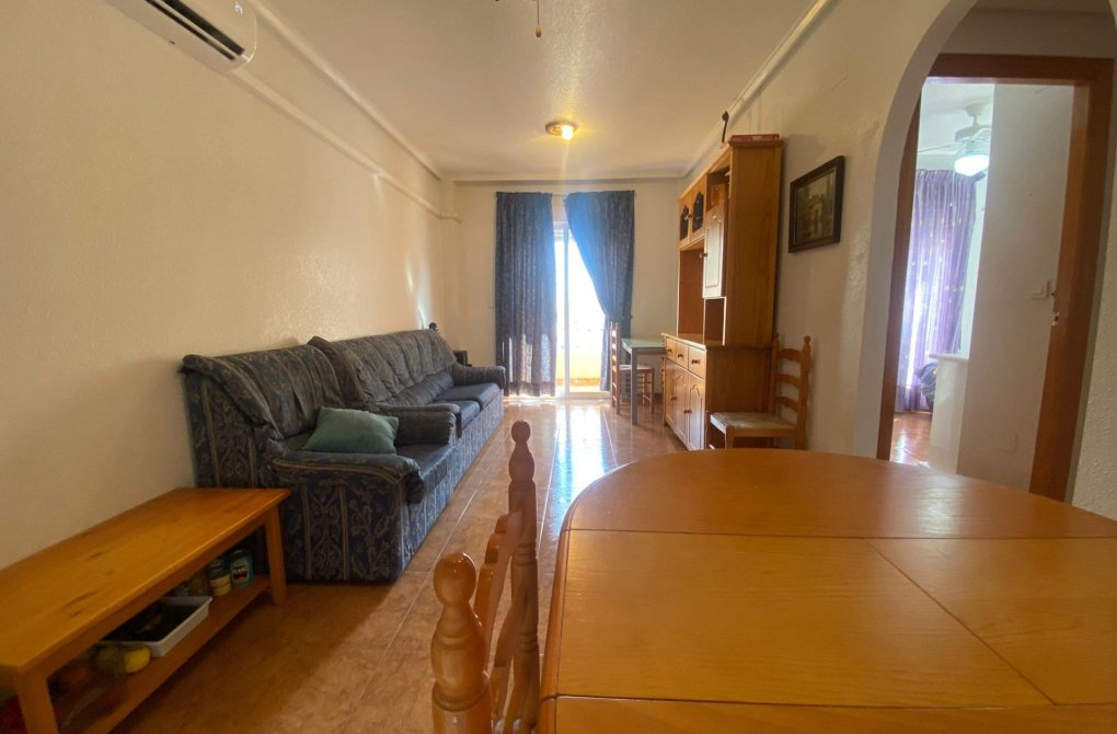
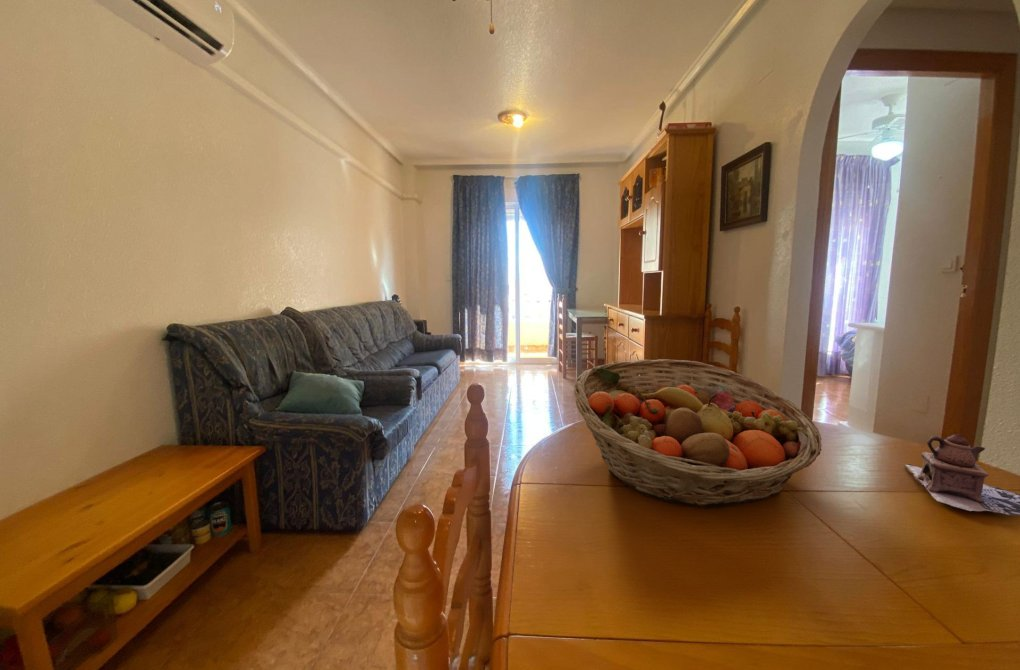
+ teapot (959, 464)
+ fruit basket (687, 421)
